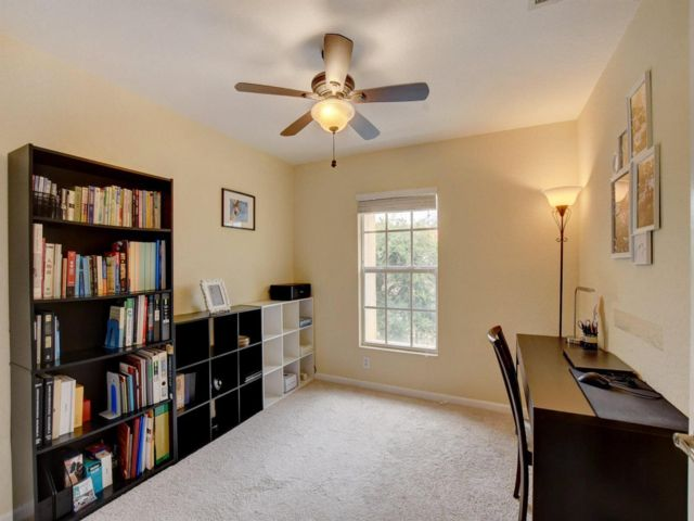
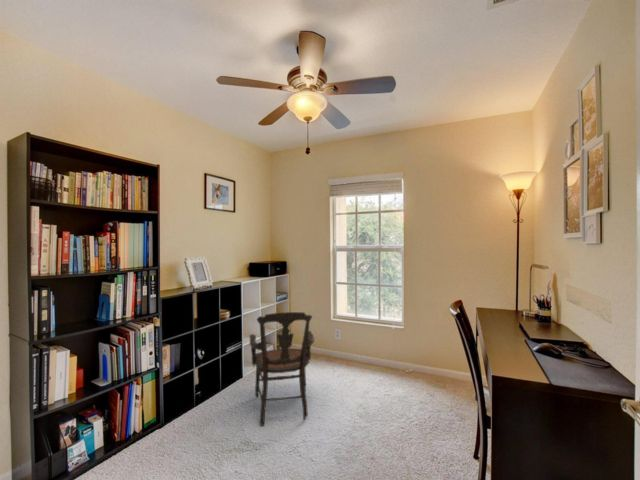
+ armchair (282, 357)
